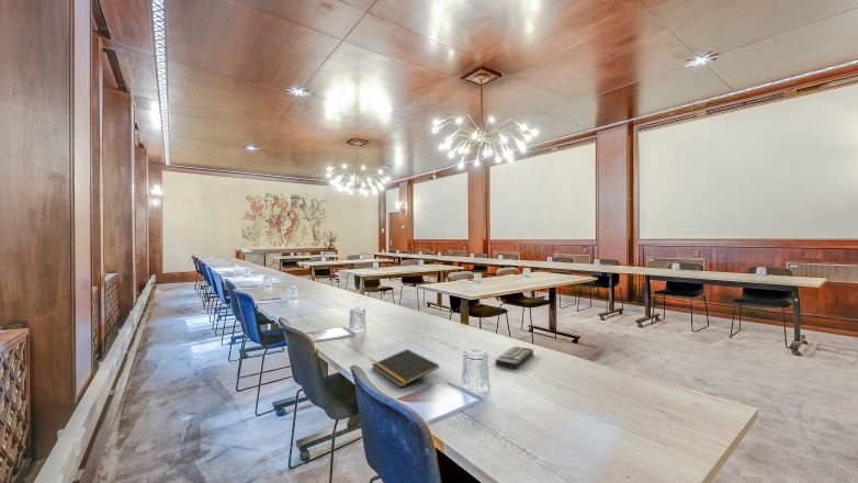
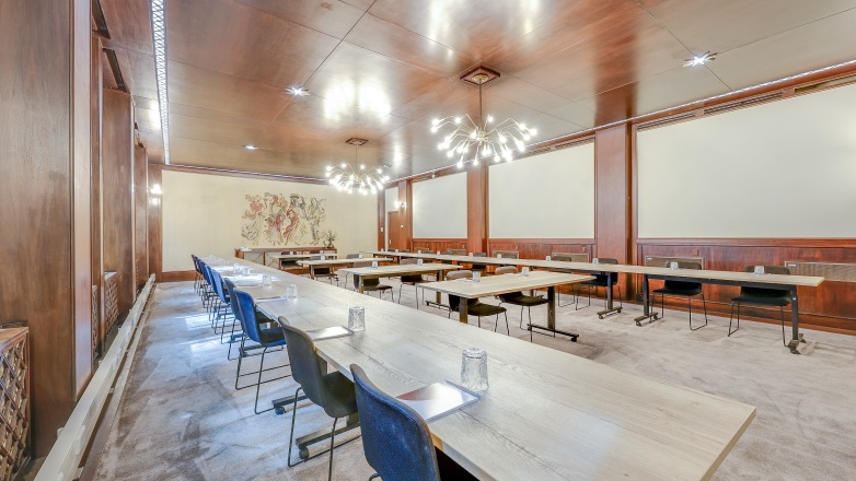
- notepad (404, 366)
- remote control (515, 356)
